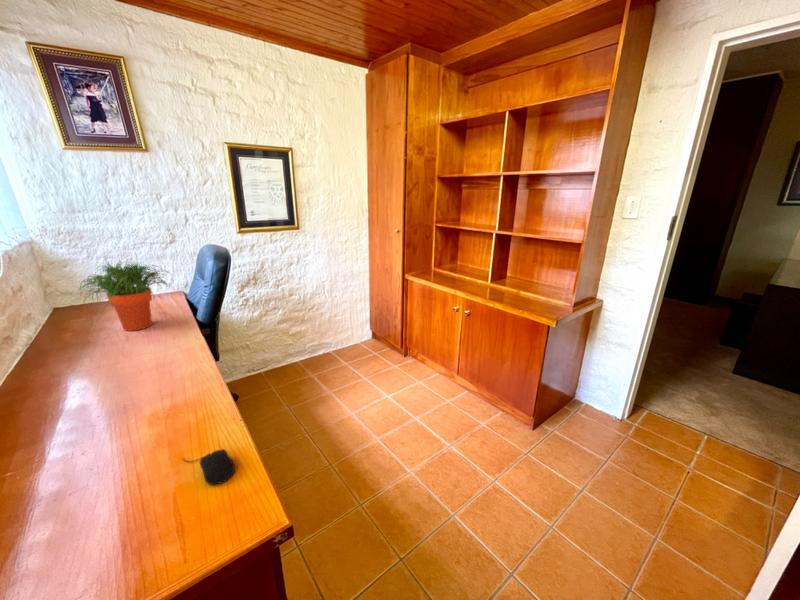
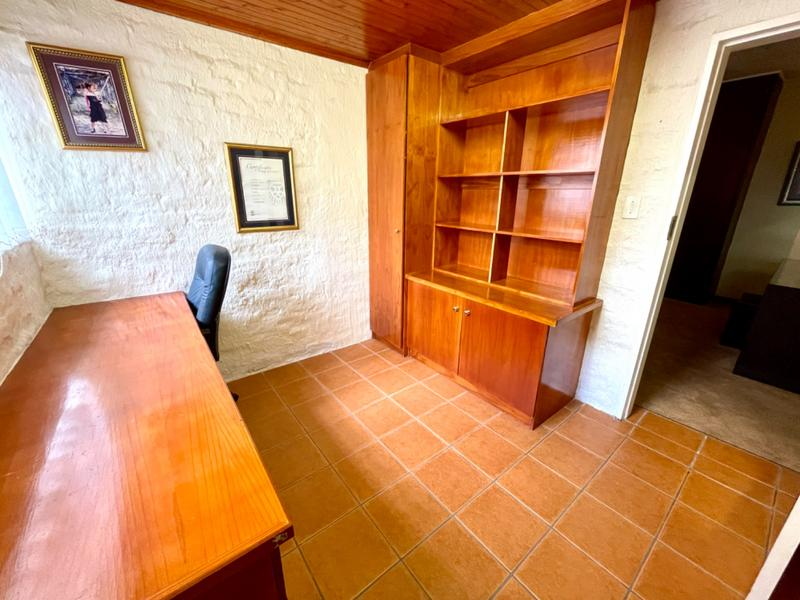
- computer mouse (207, 460)
- potted plant (129, 295)
